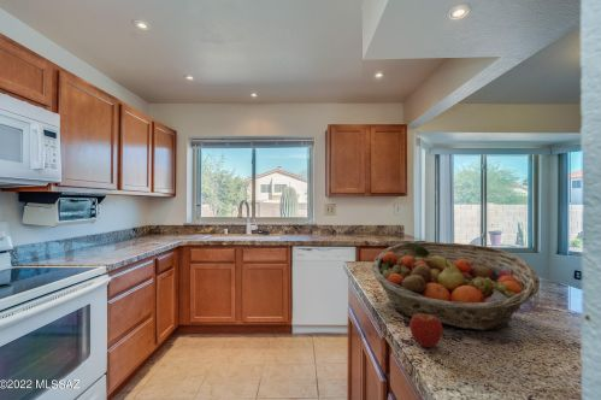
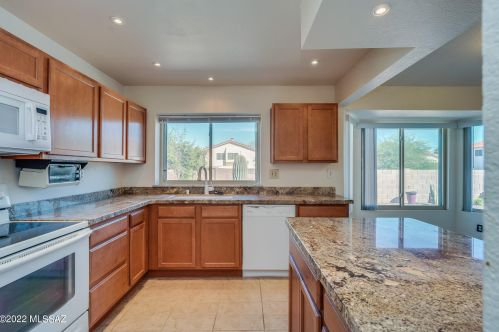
- apple (425, 329)
- fruit basket (446, 278)
